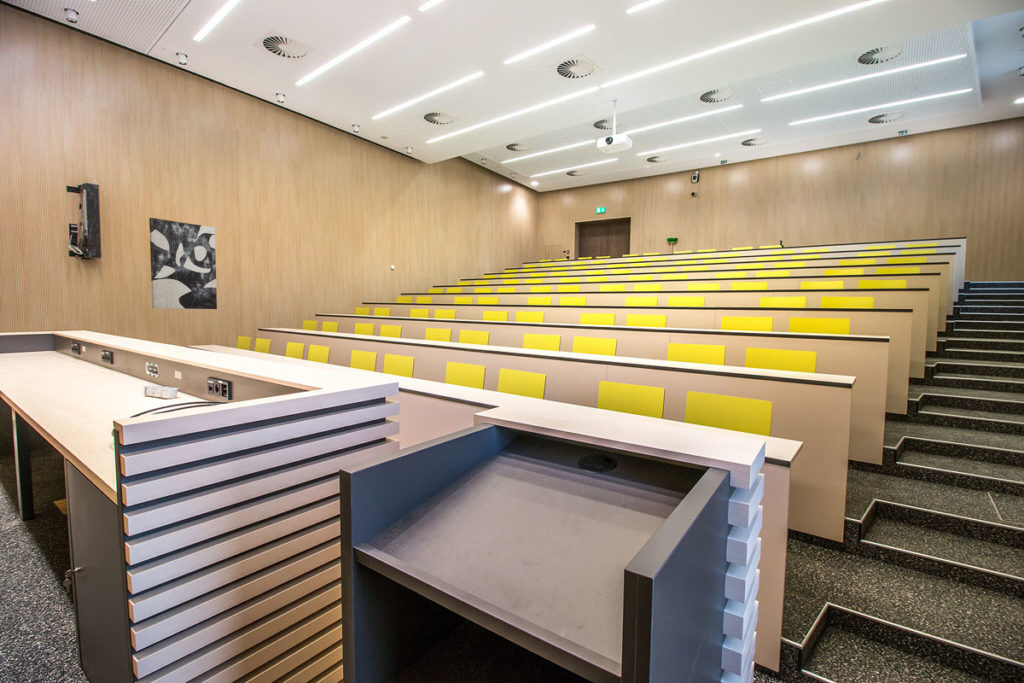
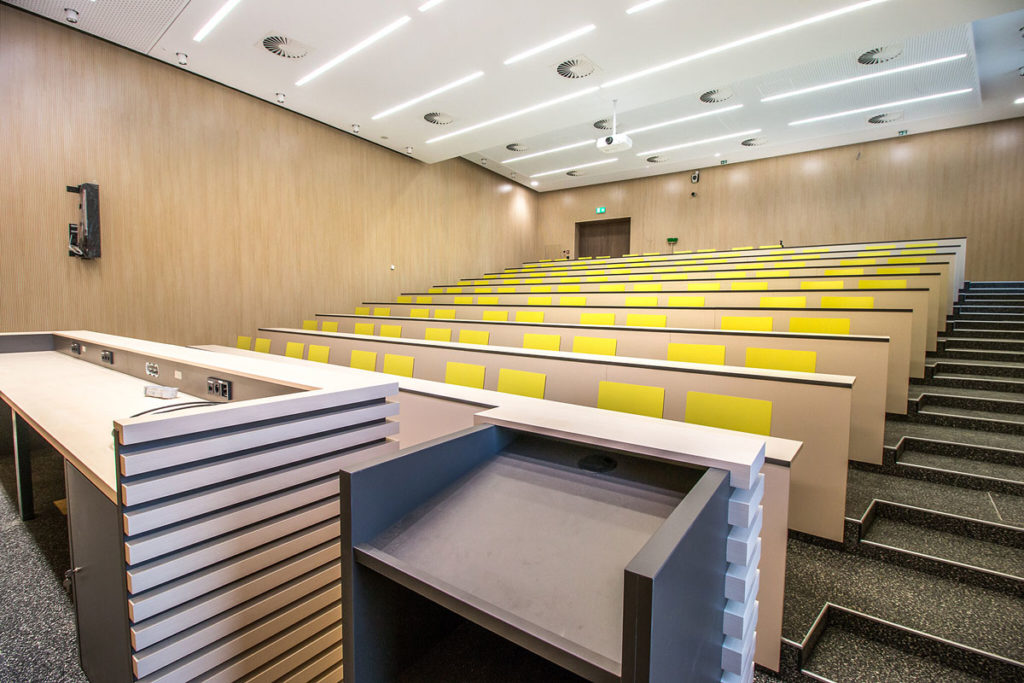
- wall art (184, 266)
